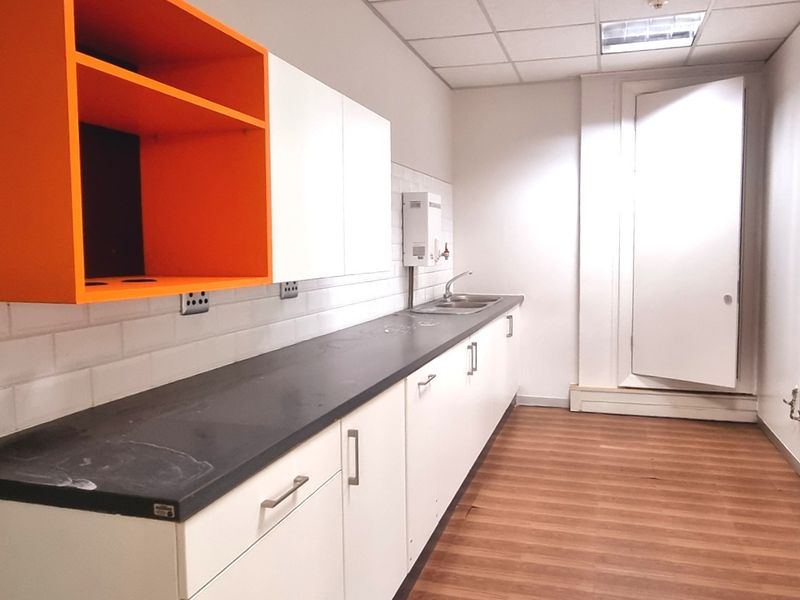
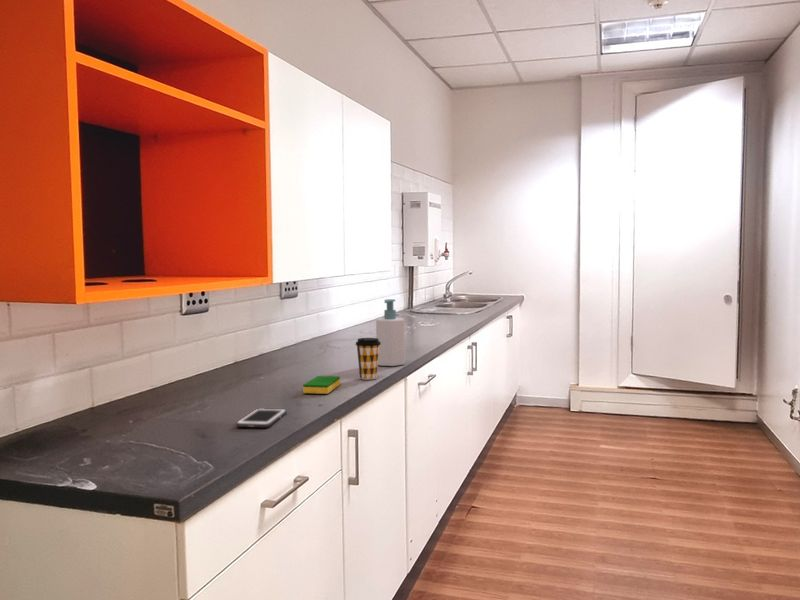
+ soap bottle (390, 331)
+ coffee cup (368, 358)
+ dish sponge (322, 384)
+ cell phone (262, 417)
